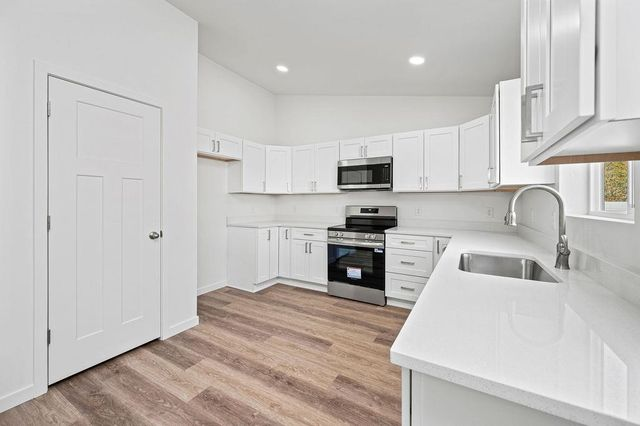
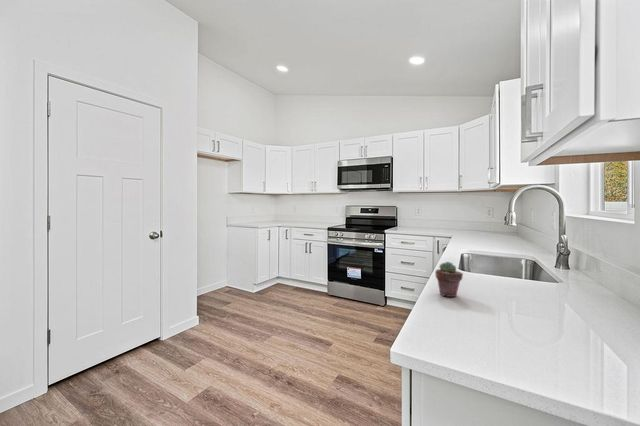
+ potted succulent (448, 278)
